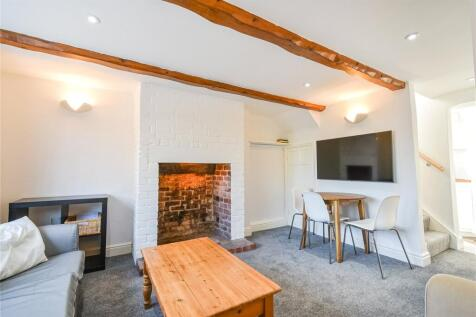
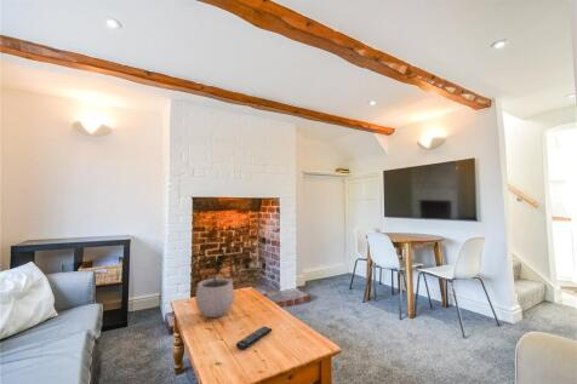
+ remote control (255, 337)
+ plant pot (215, 291)
